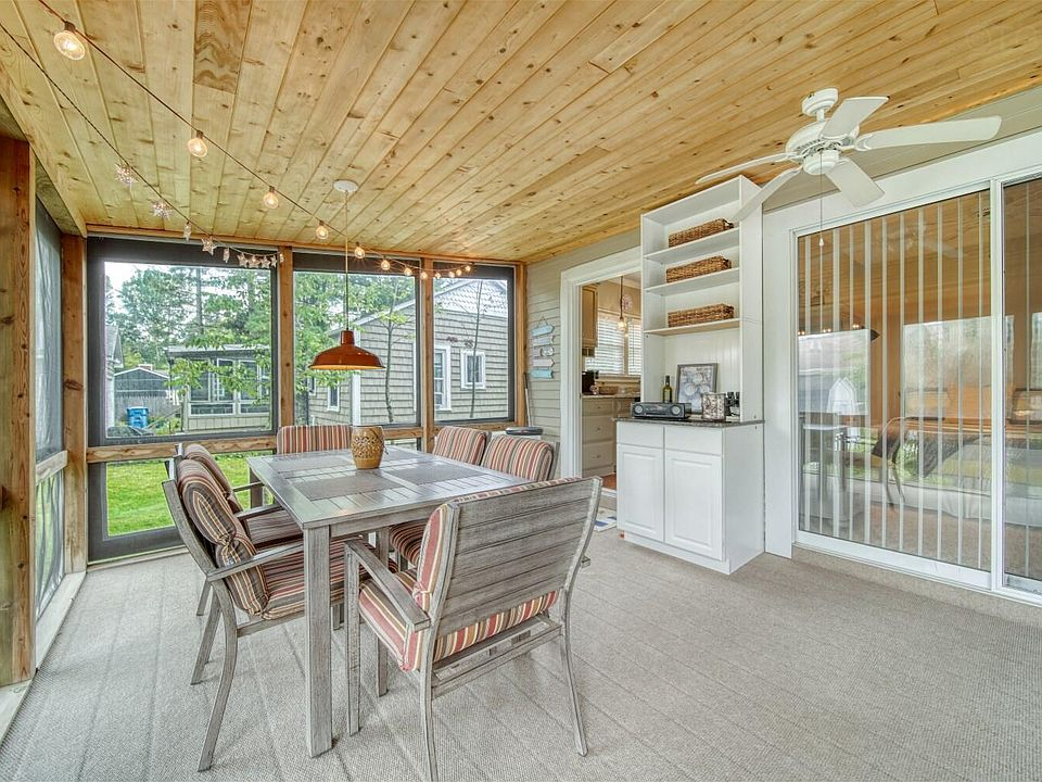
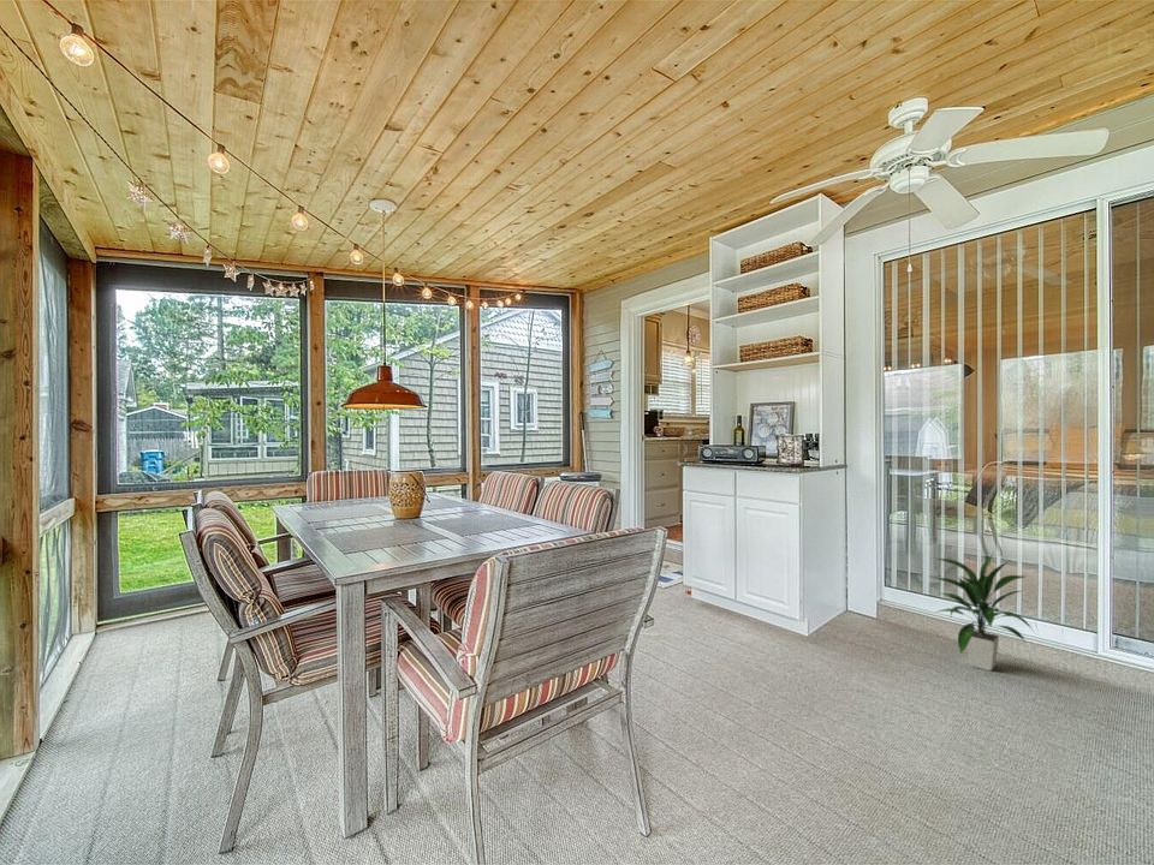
+ indoor plant (977, 609)
